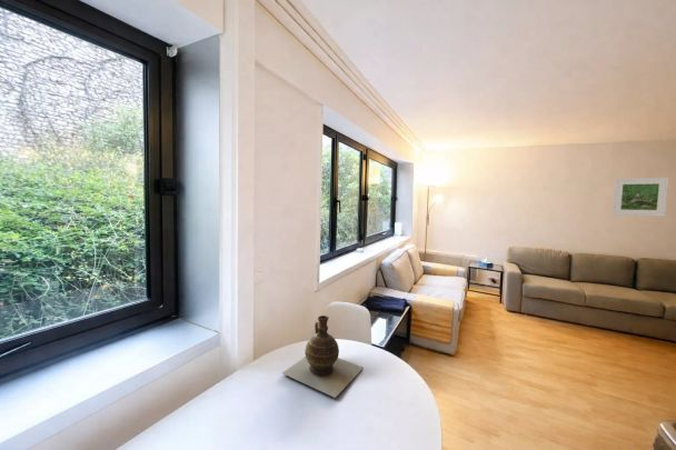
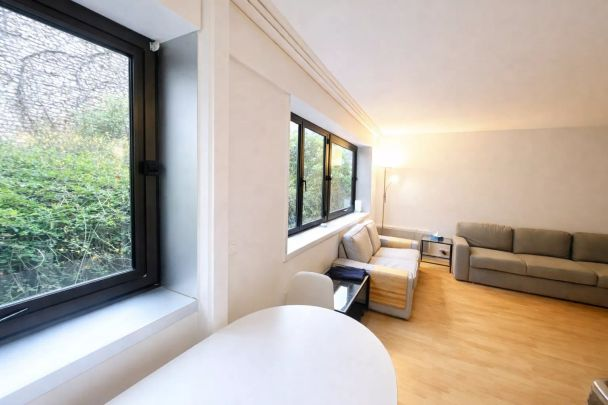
- ceramic jug (324, 344)
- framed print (638, 197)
